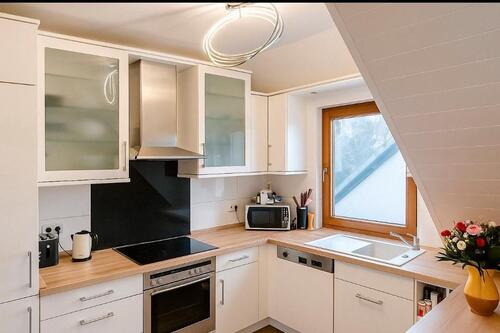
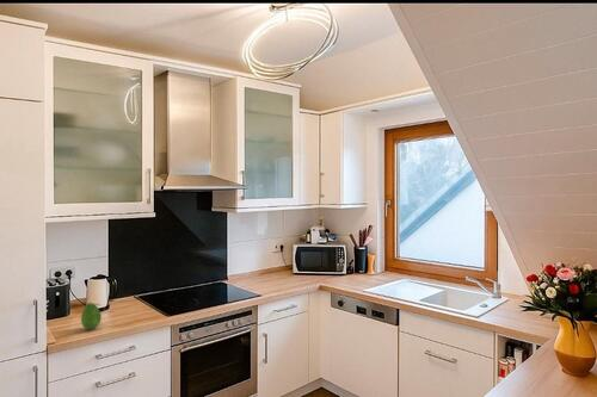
+ fruit (91, 315)
